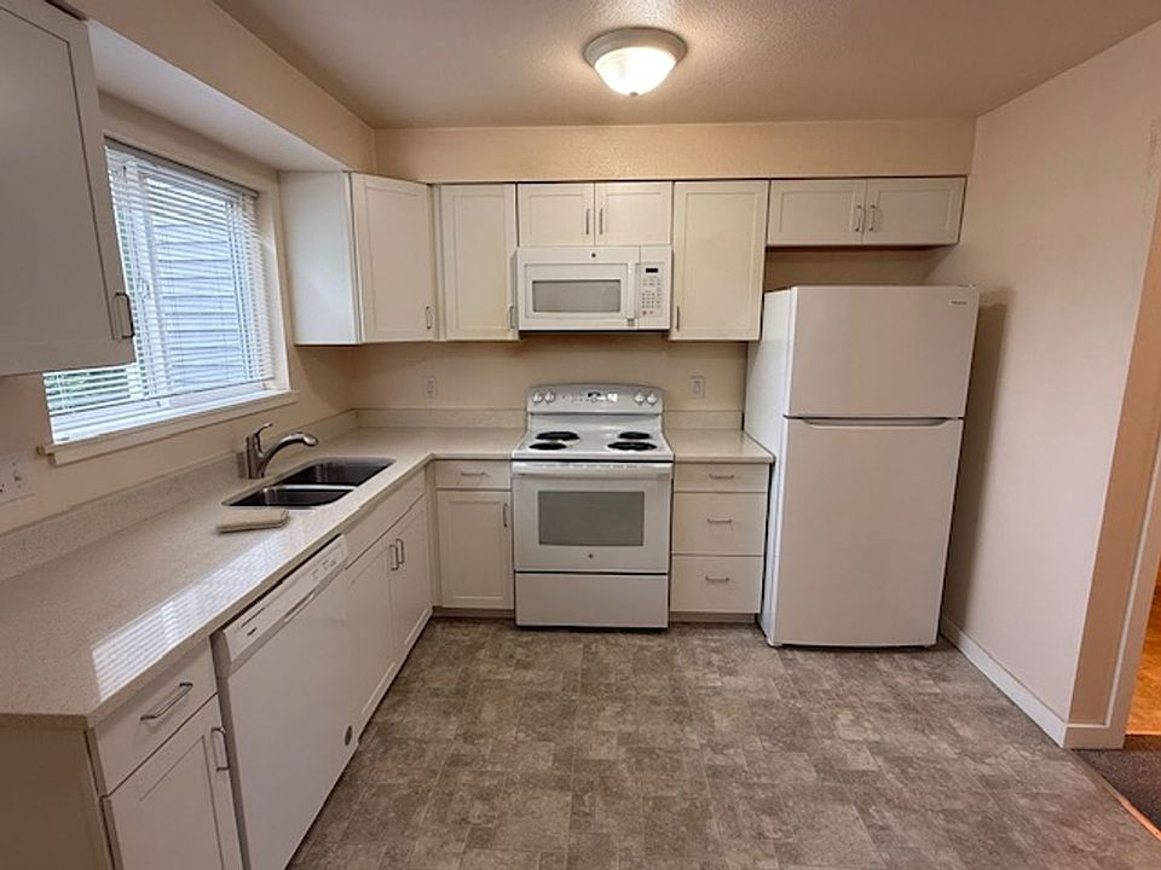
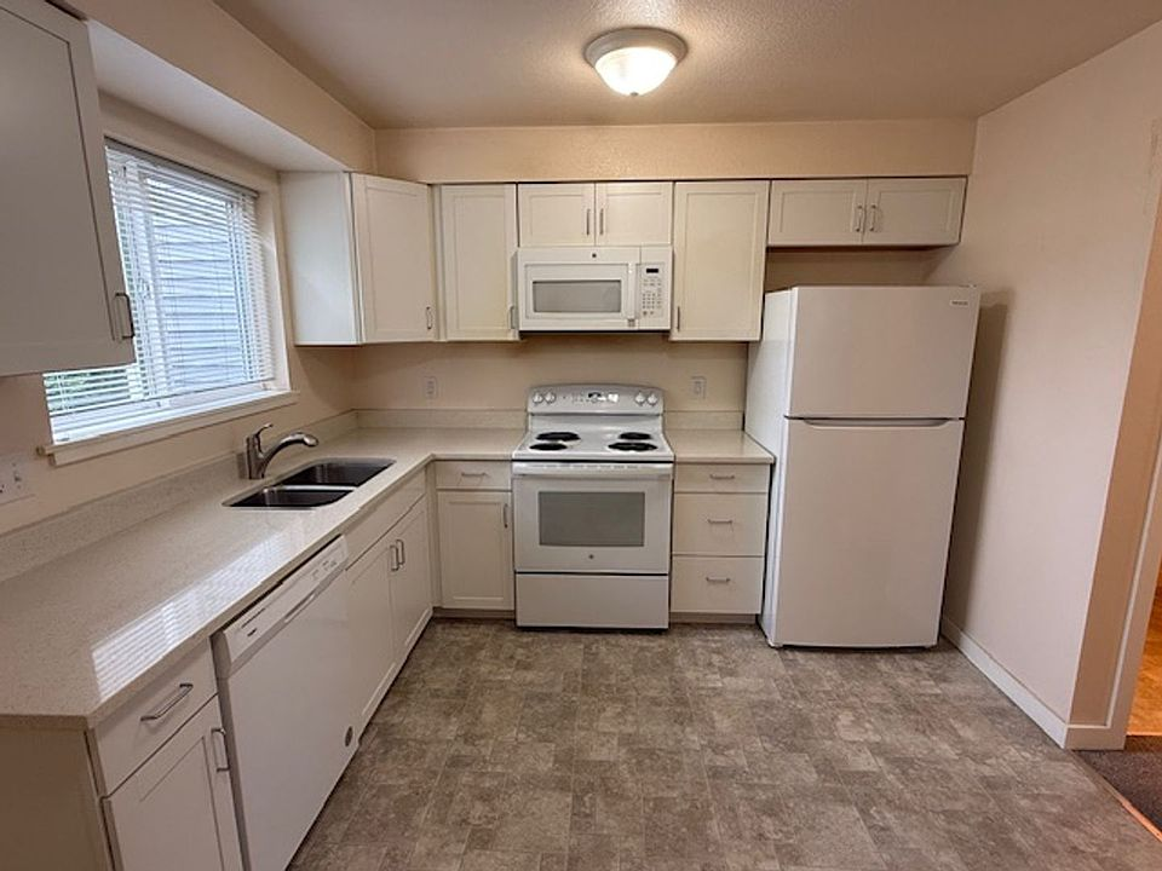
- washcloth (254, 518)
